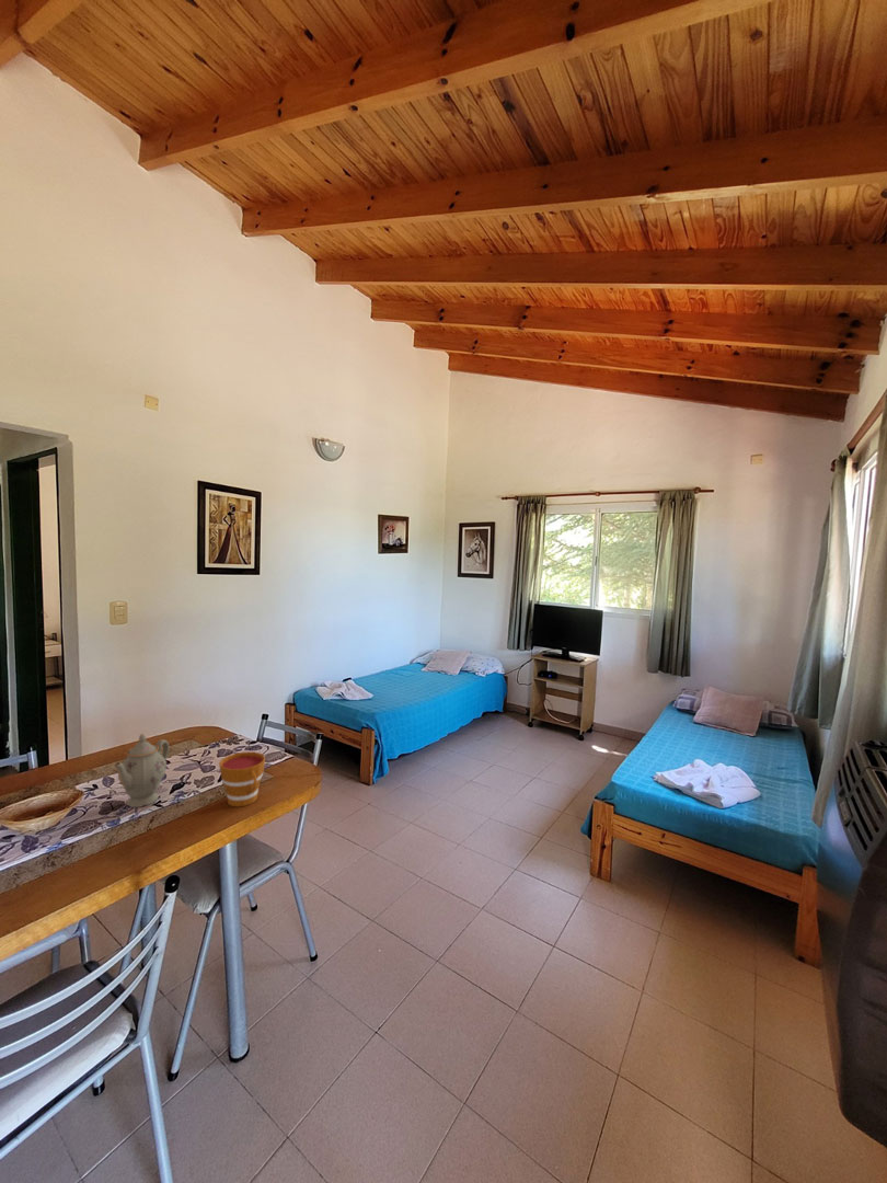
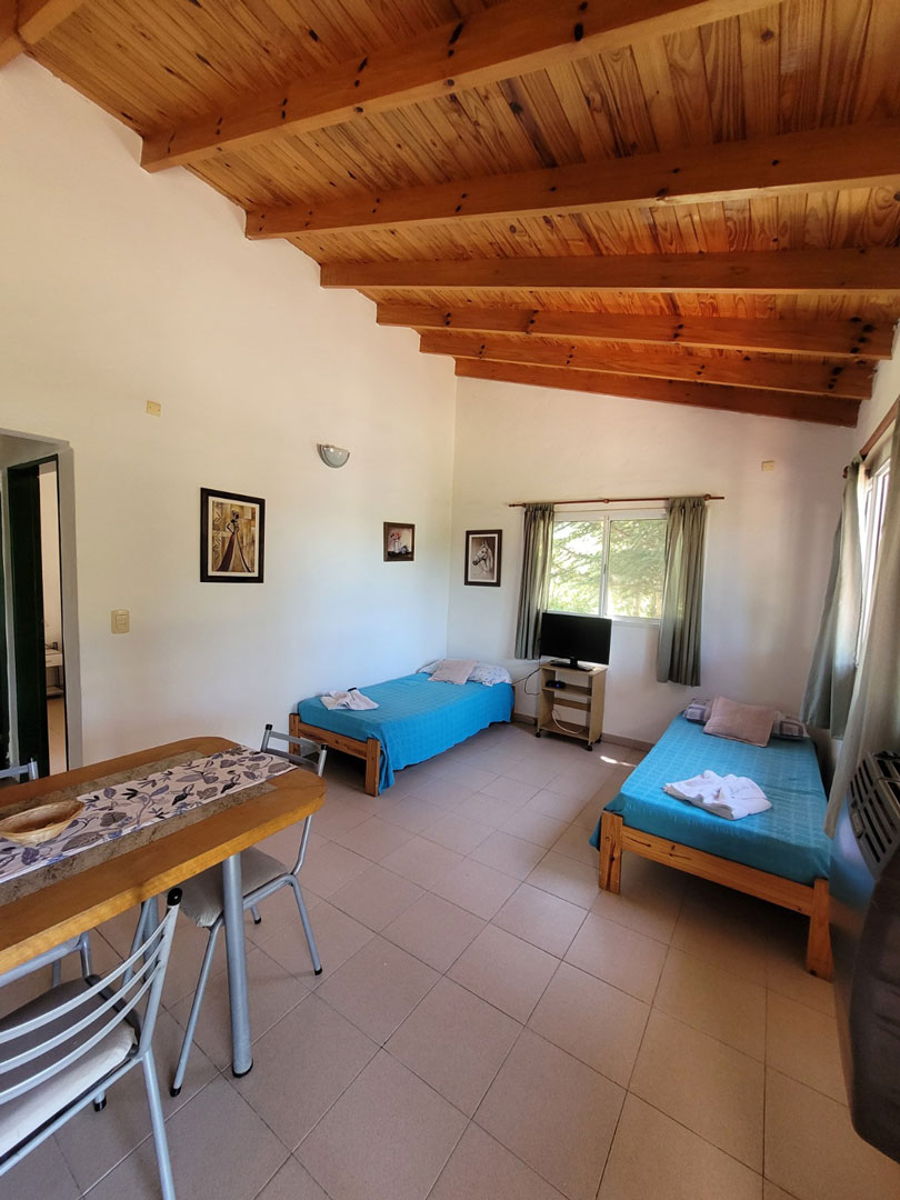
- chinaware (142, 767)
- cup (244, 781)
